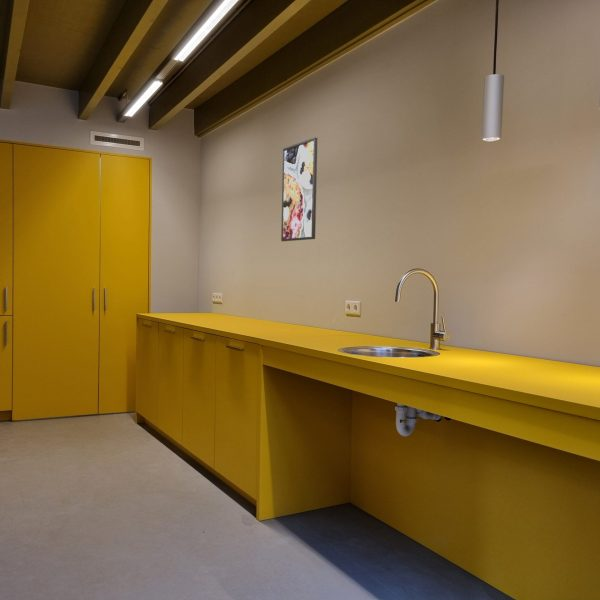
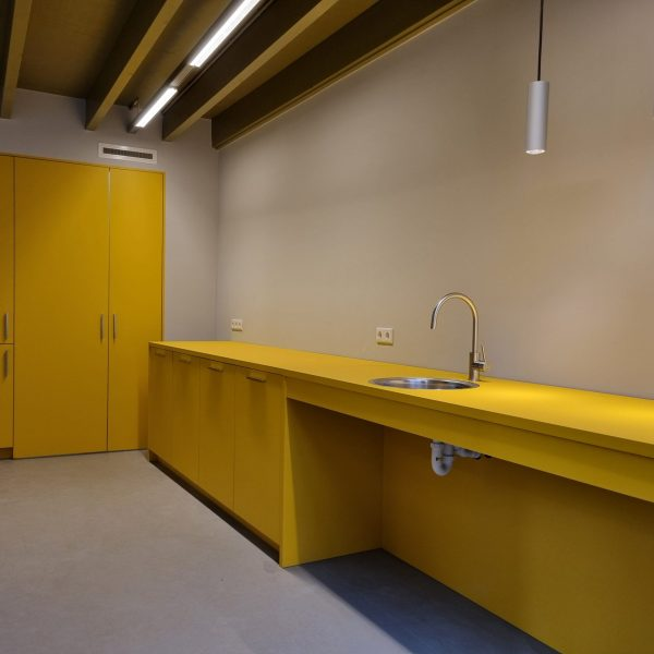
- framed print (298, 191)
